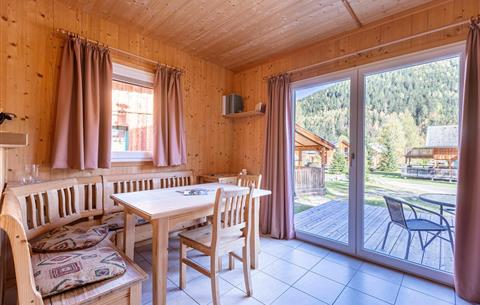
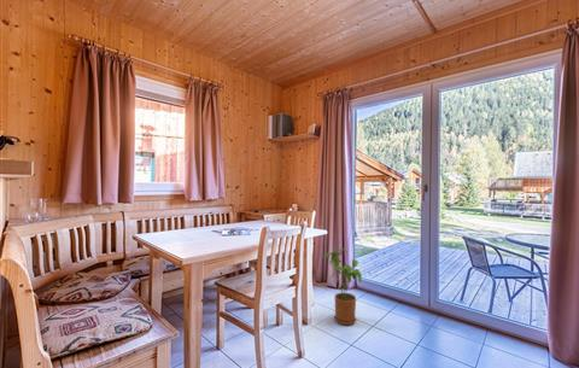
+ house plant (345, 284)
